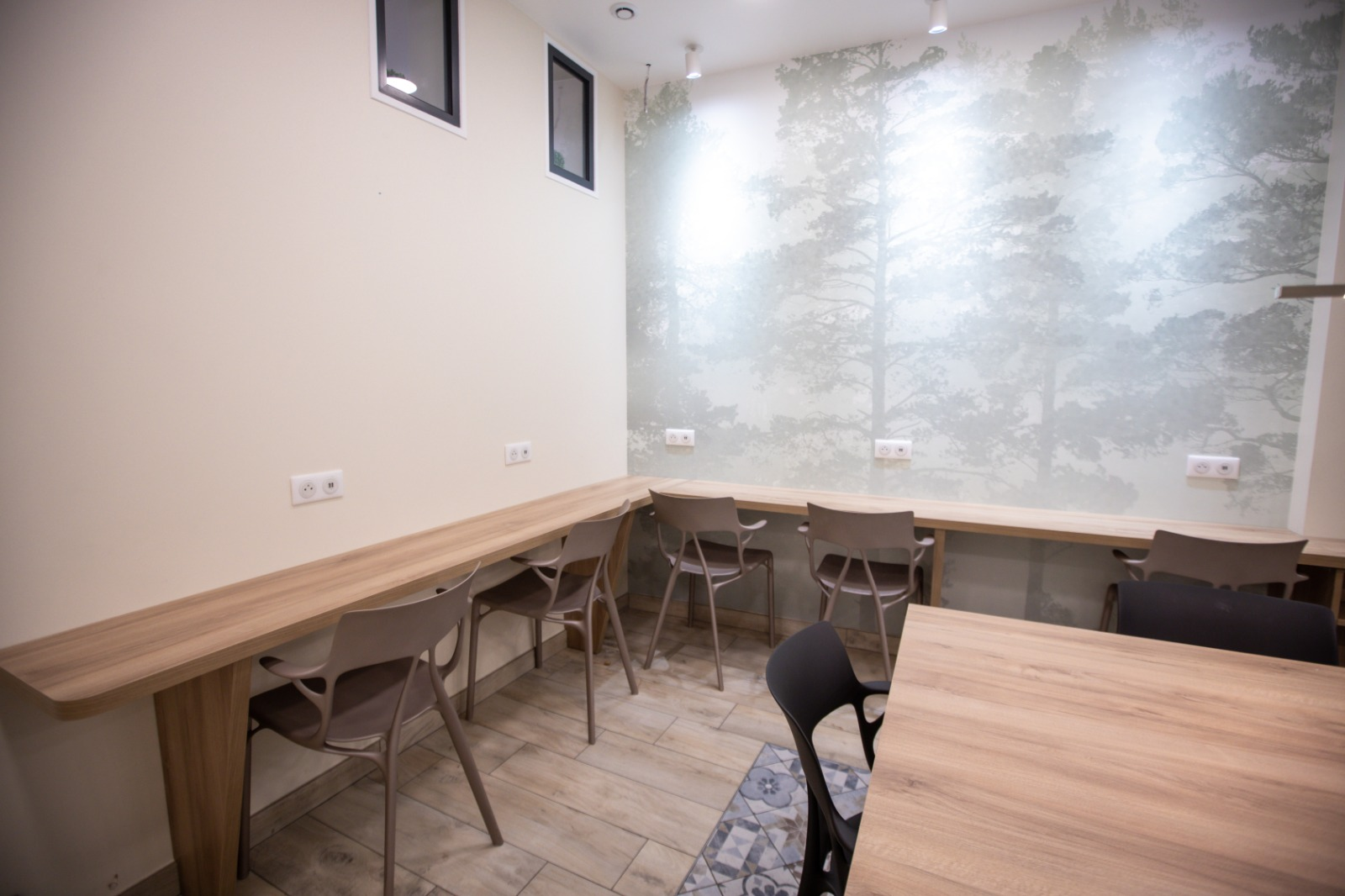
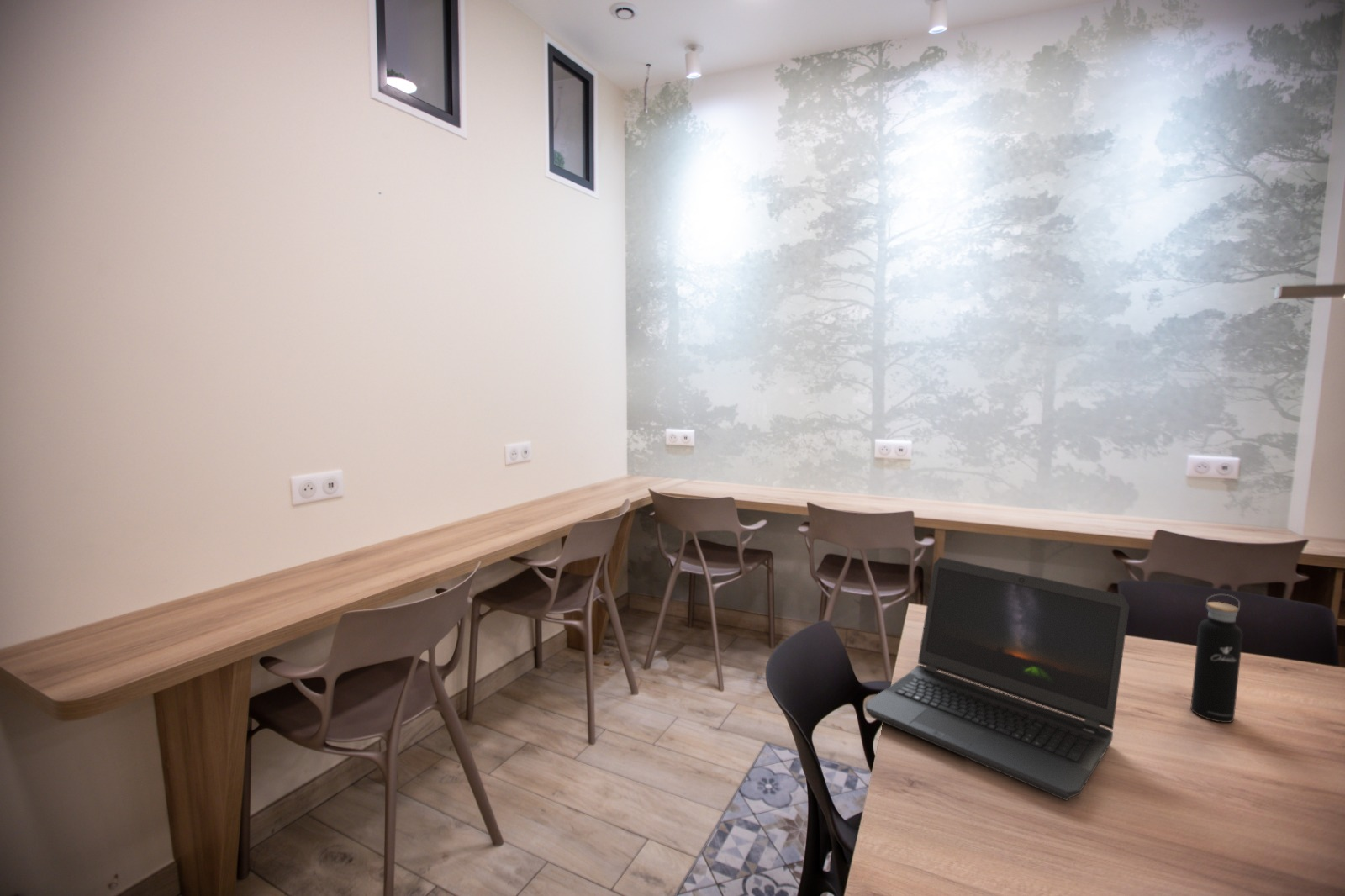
+ laptop computer (991, 658)
+ water bottle (1217, 655)
